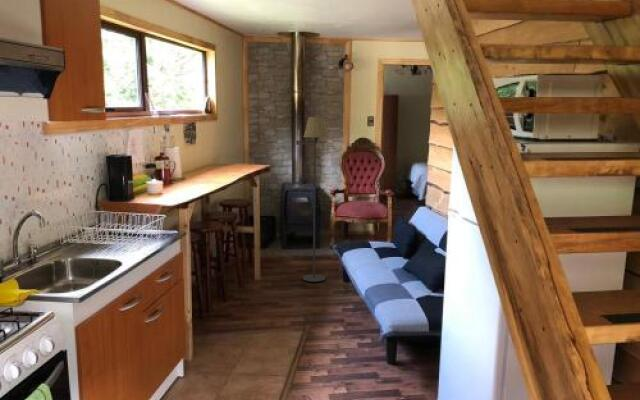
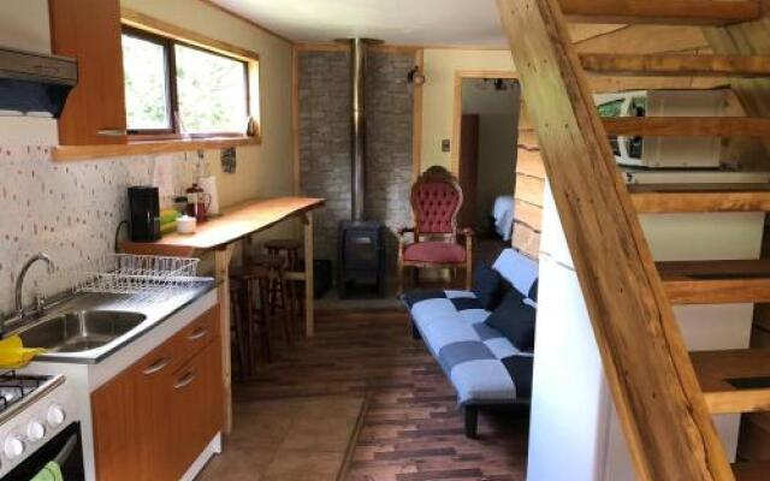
- floor lamp (313, 197)
